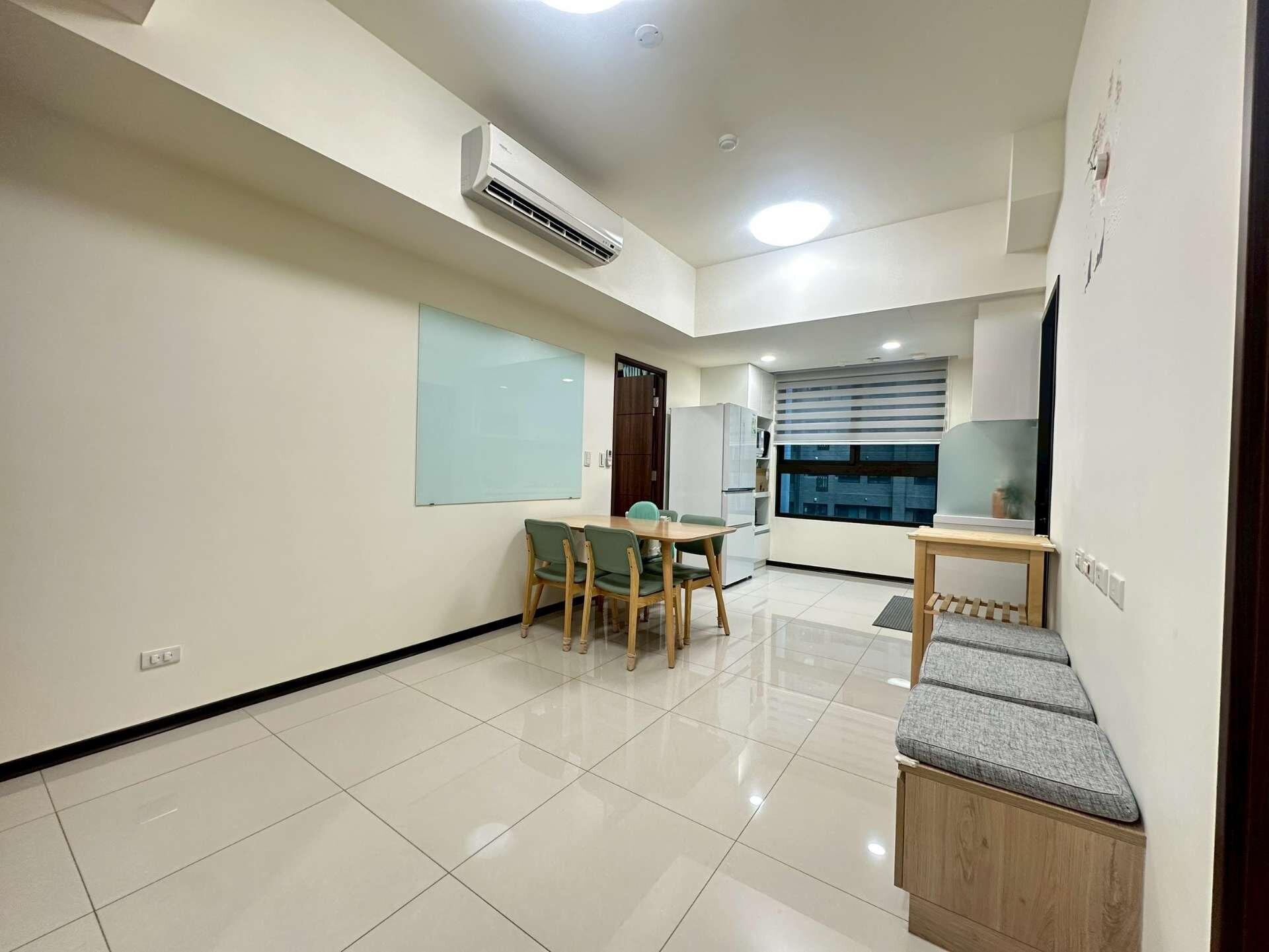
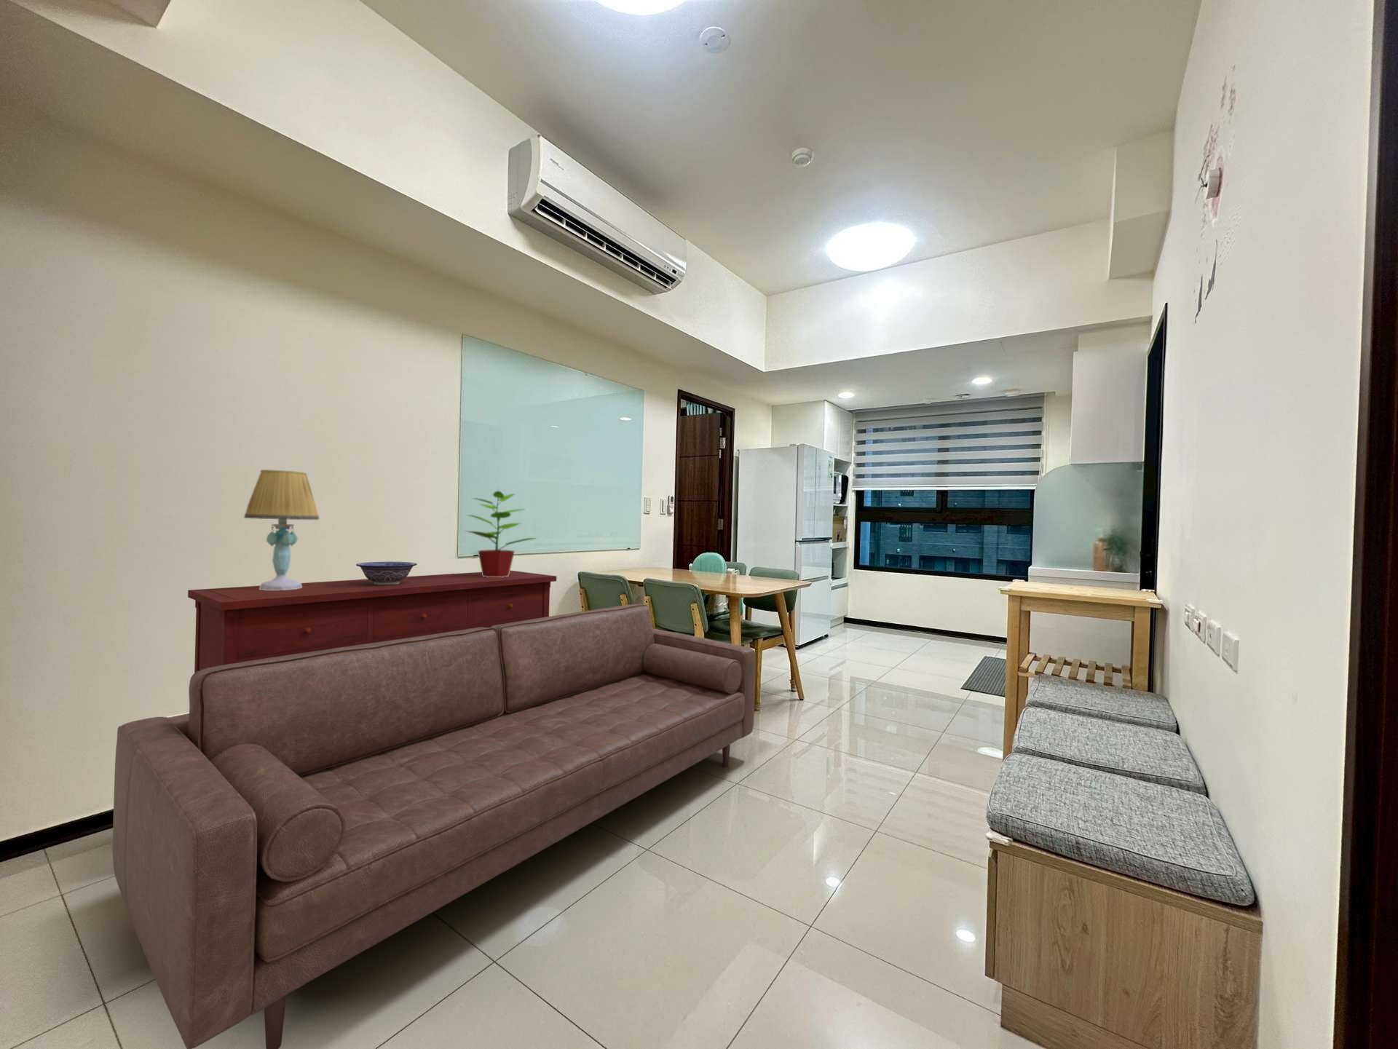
+ sofa (525, 726)
+ potted plant (495, 531)
+ decorative bowl (387, 573)
+ sideboard (397, 639)
+ table lamp (282, 529)
